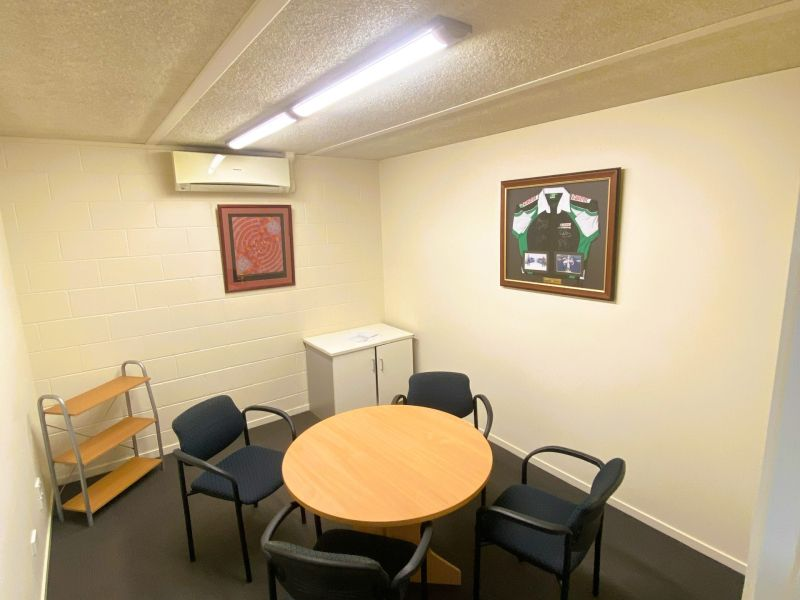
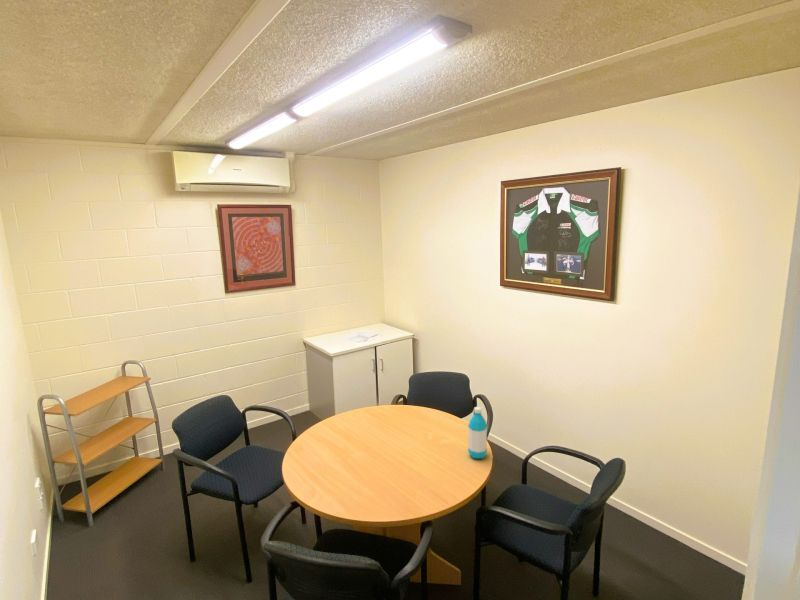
+ water bottle (477, 432)
